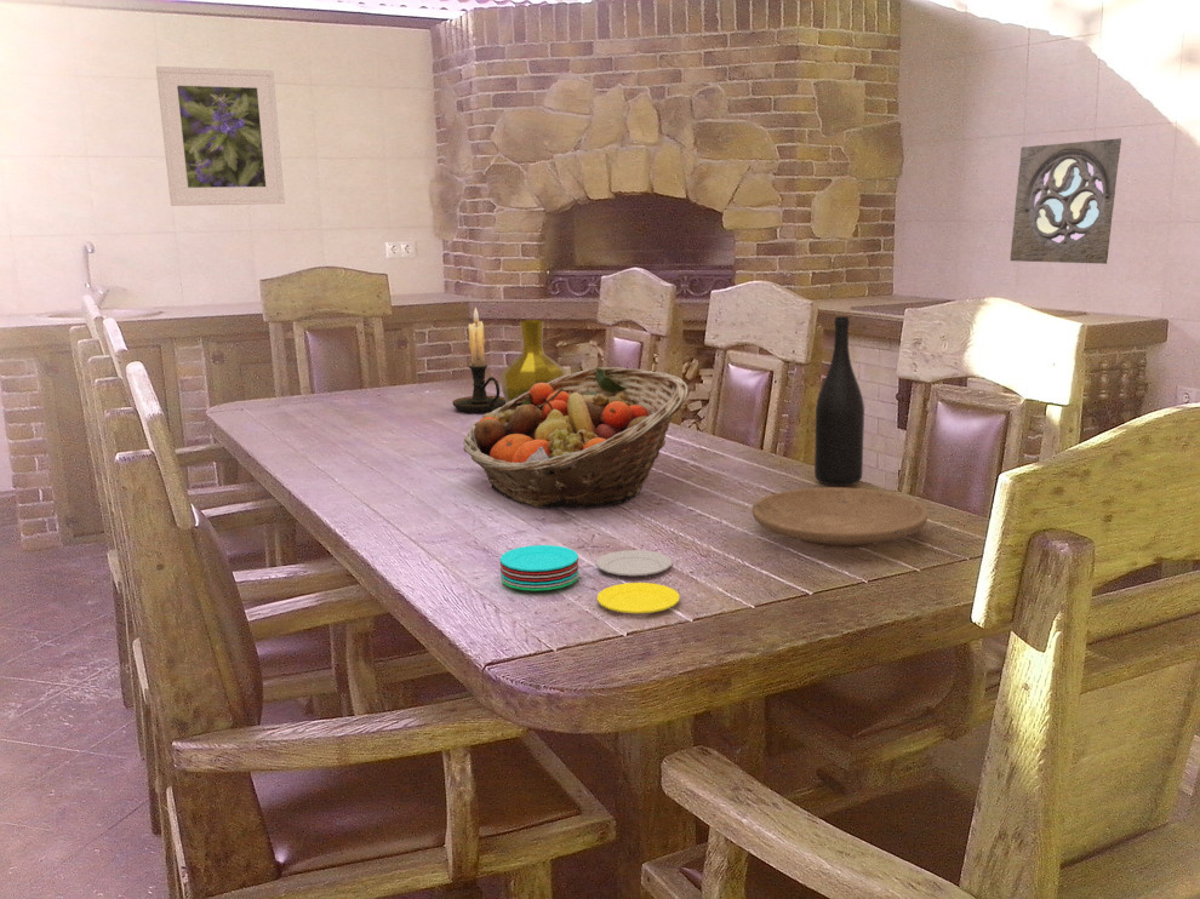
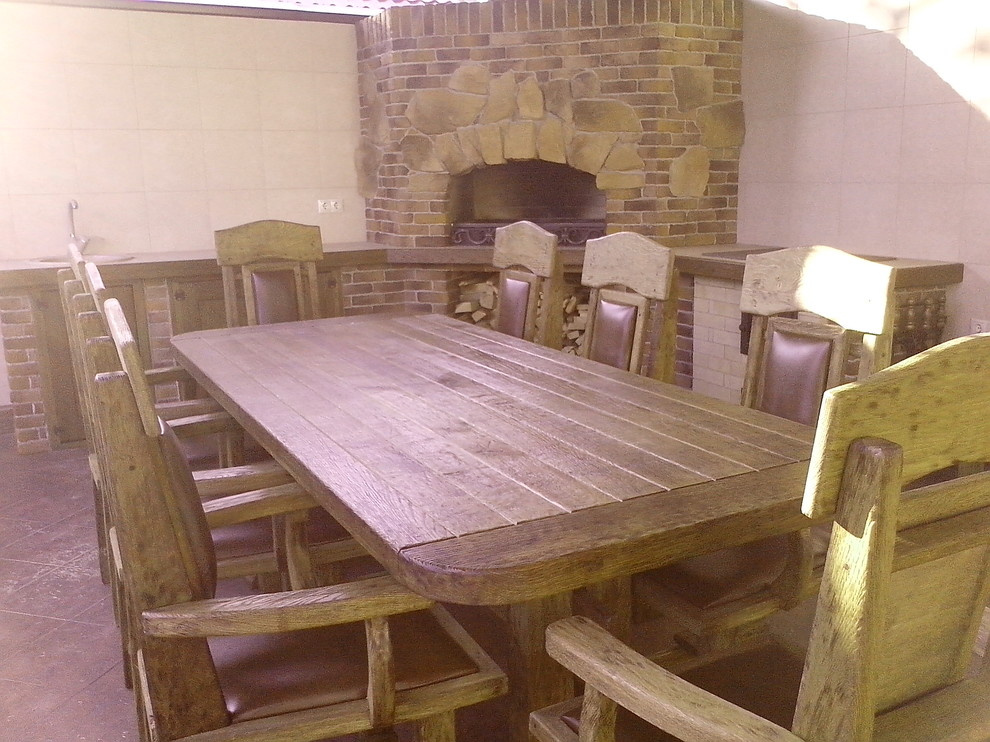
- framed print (222, 137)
- plate (838, 521)
- plate (607, 566)
- vase (533, 380)
- wall ornament (1063, 202)
- wine bottle (840, 401)
- fruit basket (575, 433)
- candle holder (481, 359)
